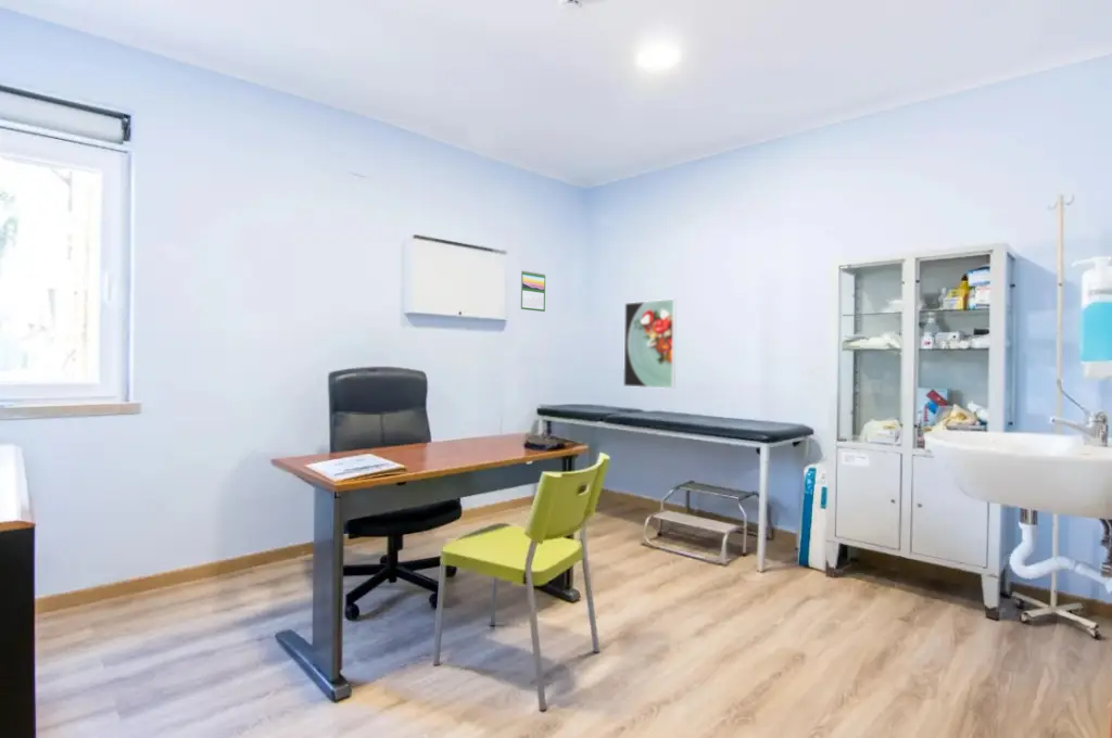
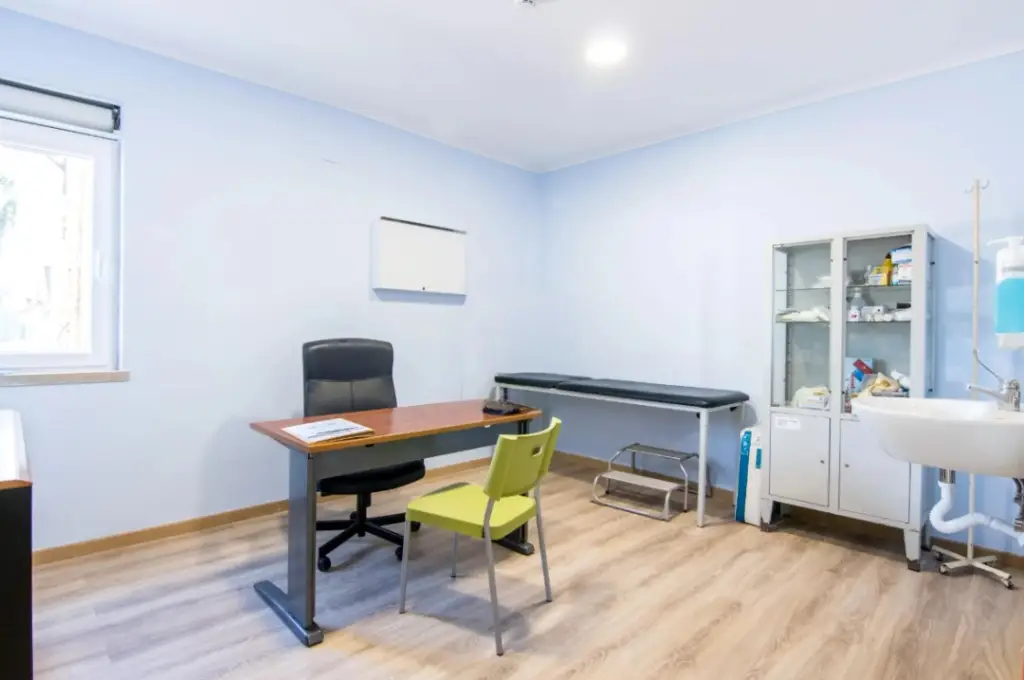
- calendar (533, 290)
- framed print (648, 344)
